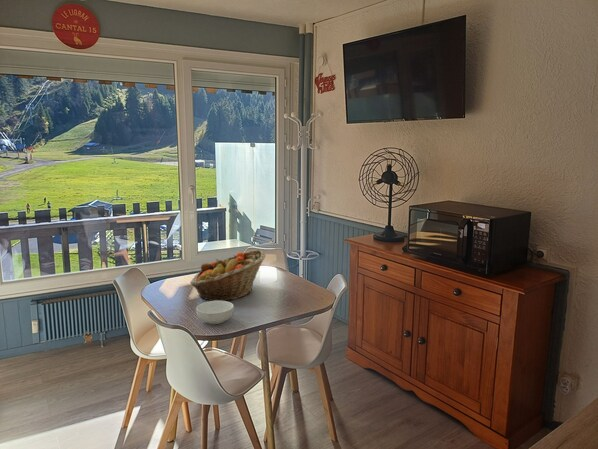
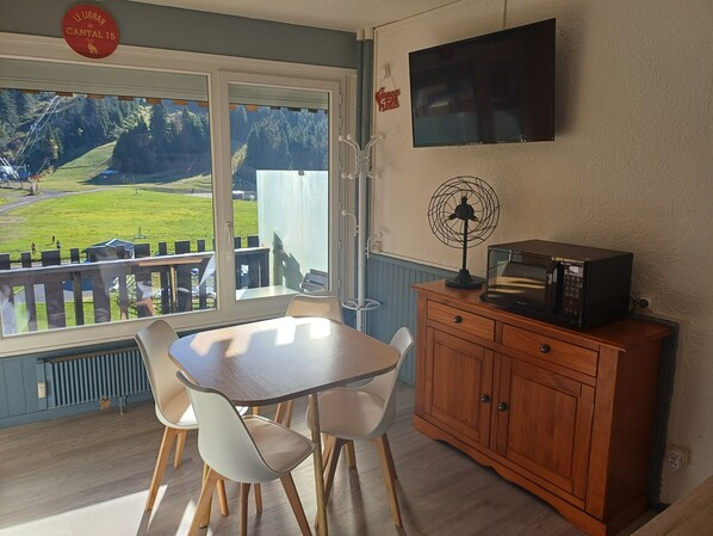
- cereal bowl (215, 313)
- fruit basket (229, 273)
